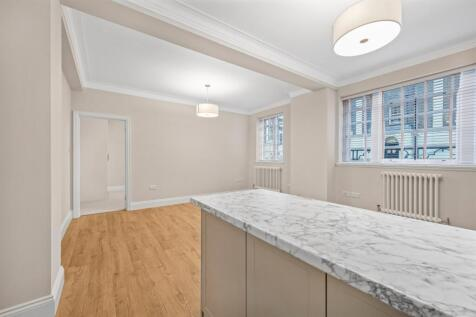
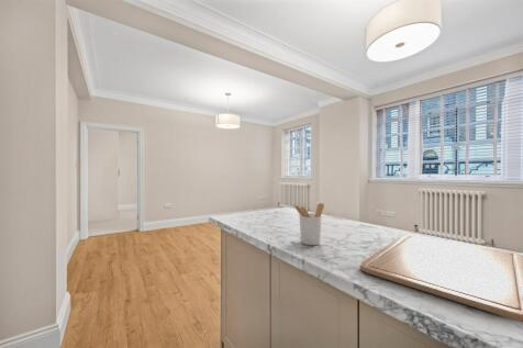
+ chopping board (445, 260)
+ utensil holder (307, 223)
